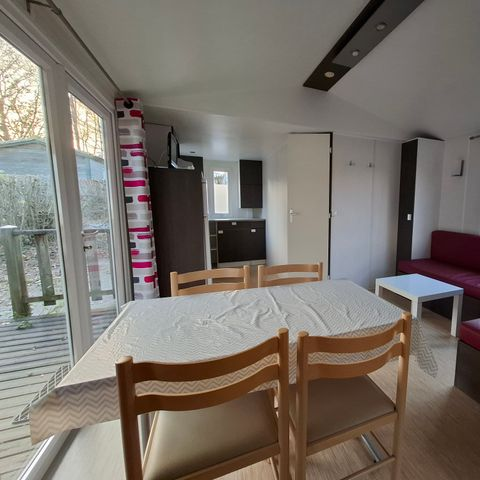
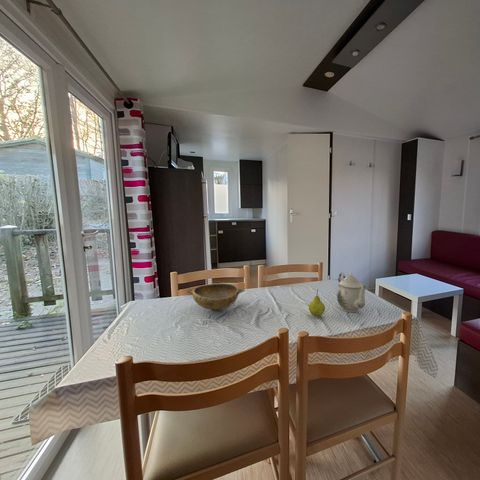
+ fruit (316, 302)
+ teapot (351, 291)
+ bowl (216, 298)
